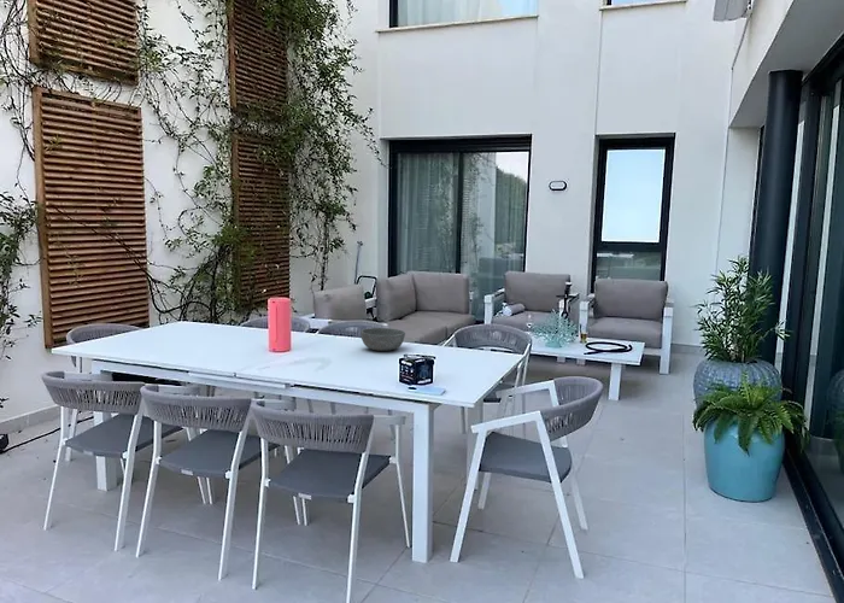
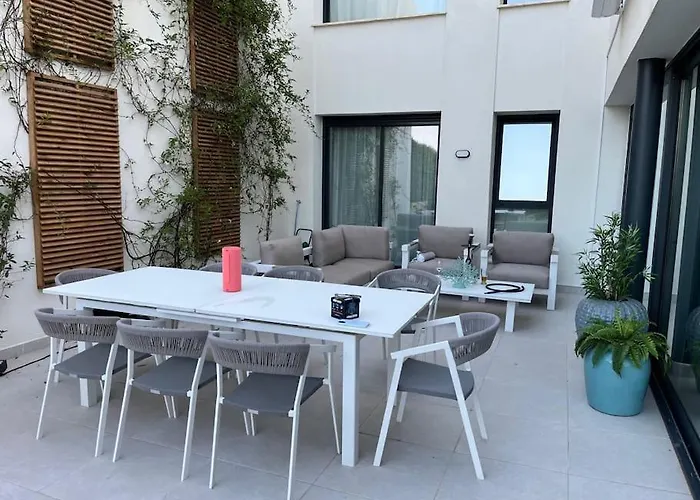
- bowl (382, 339)
